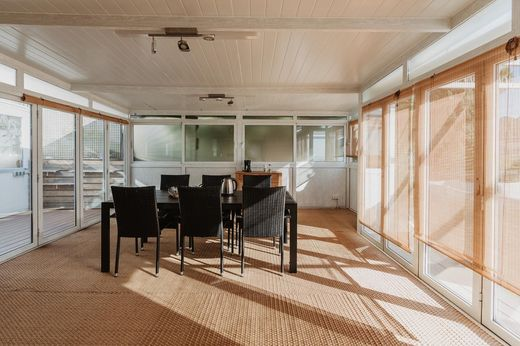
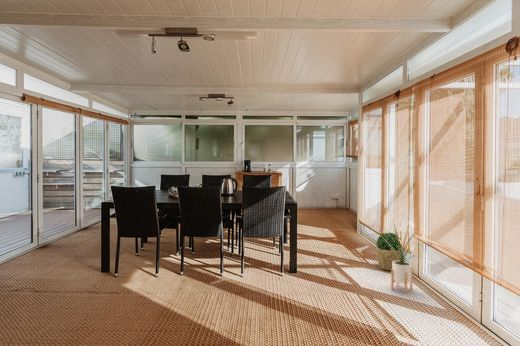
+ house plant (402, 255)
+ potted plant (388, 250)
